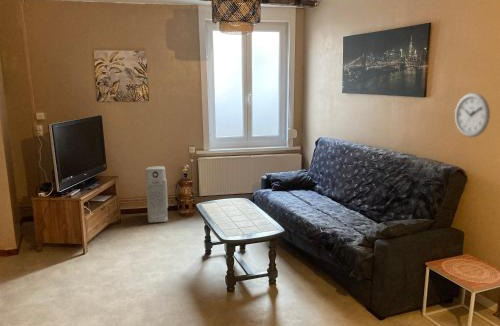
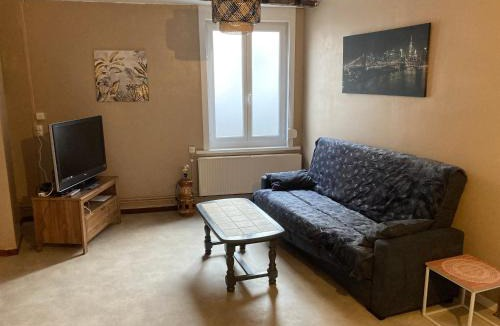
- wall clock (470, 115)
- air purifier (157, 192)
